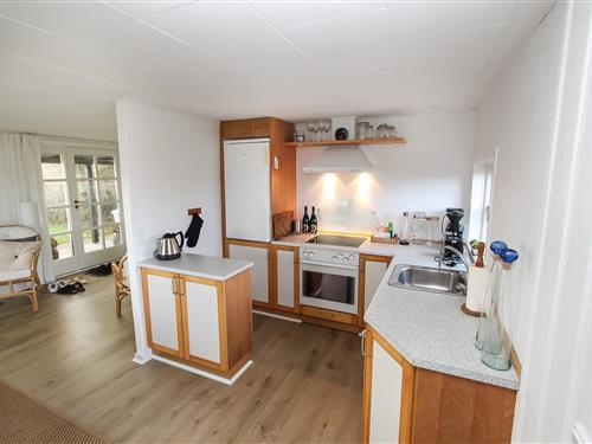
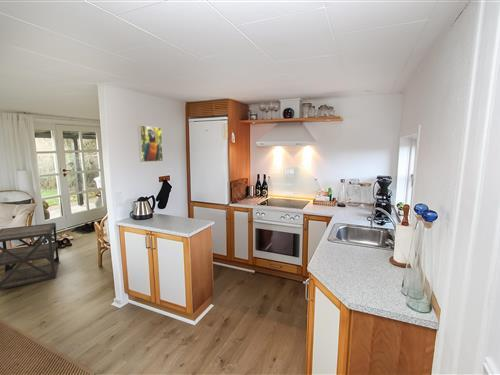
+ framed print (151, 144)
+ side table (27, 253)
